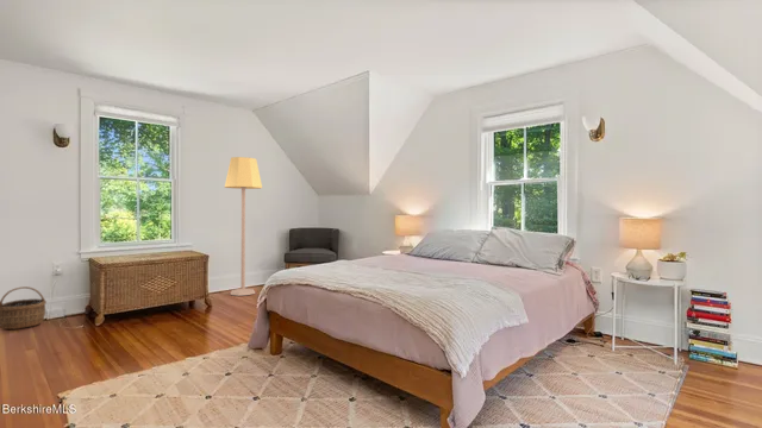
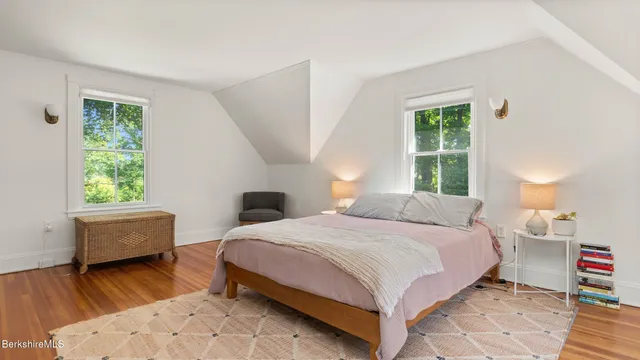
- lamp (243, 226)
- wicker basket (21, 306)
